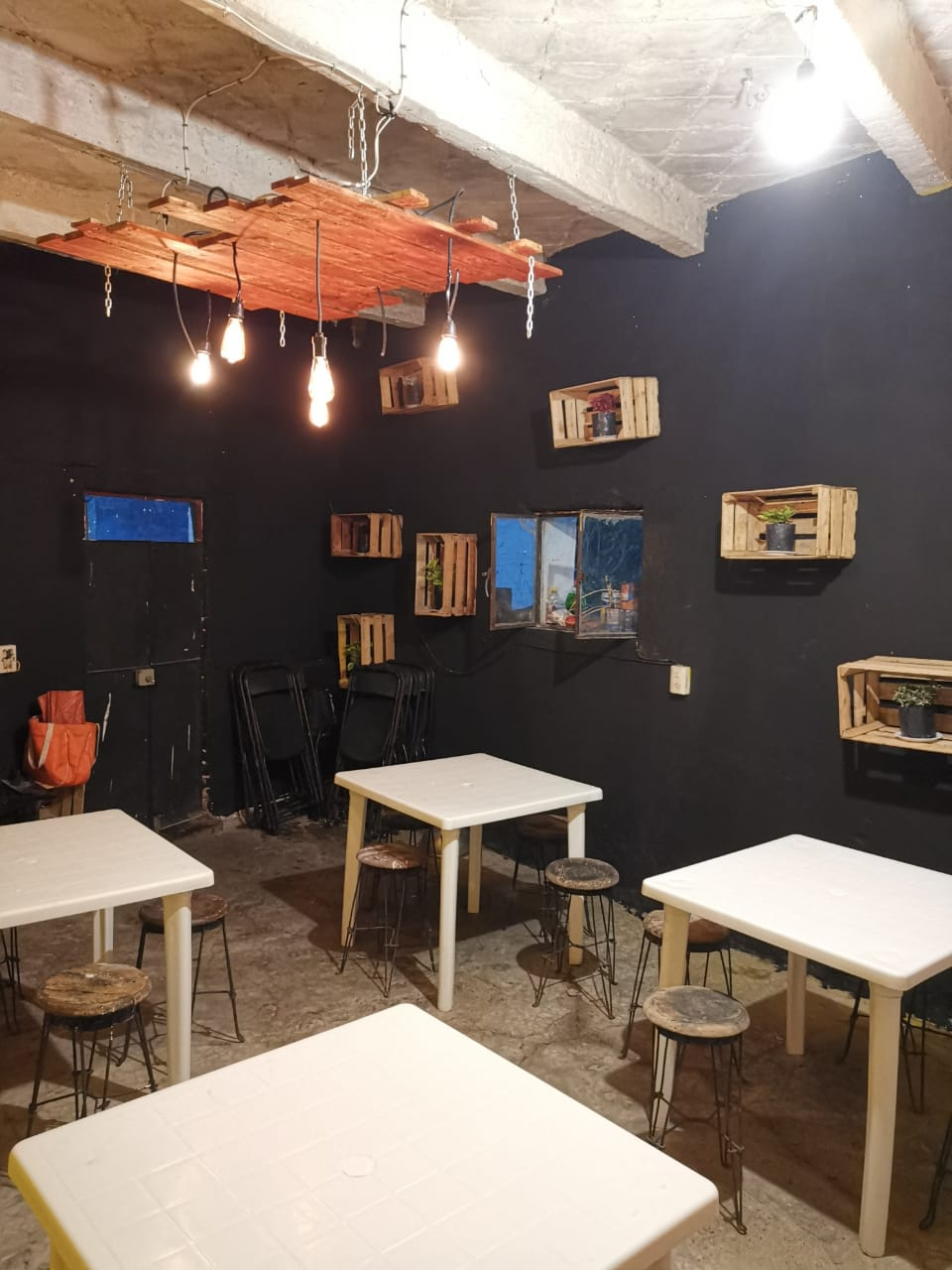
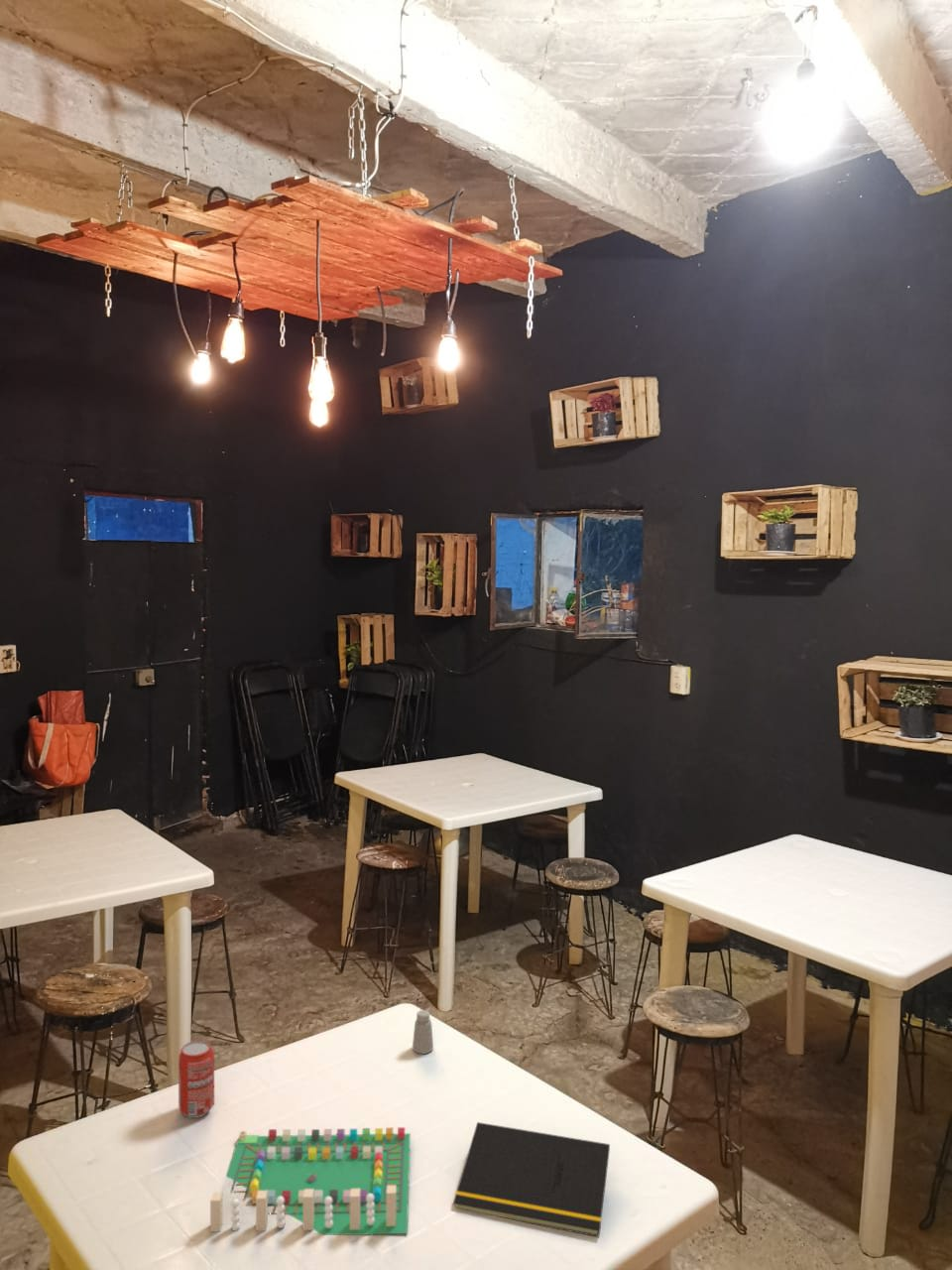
+ board game (316, 1165)
+ saltshaker (422, 1030)
+ beverage can (196, 1079)
+ notepad (534, 1175)
